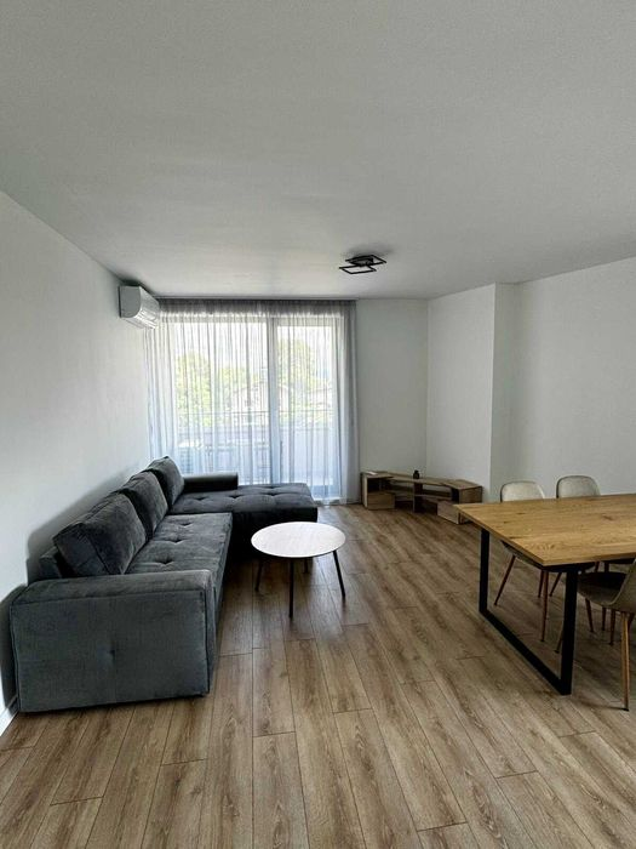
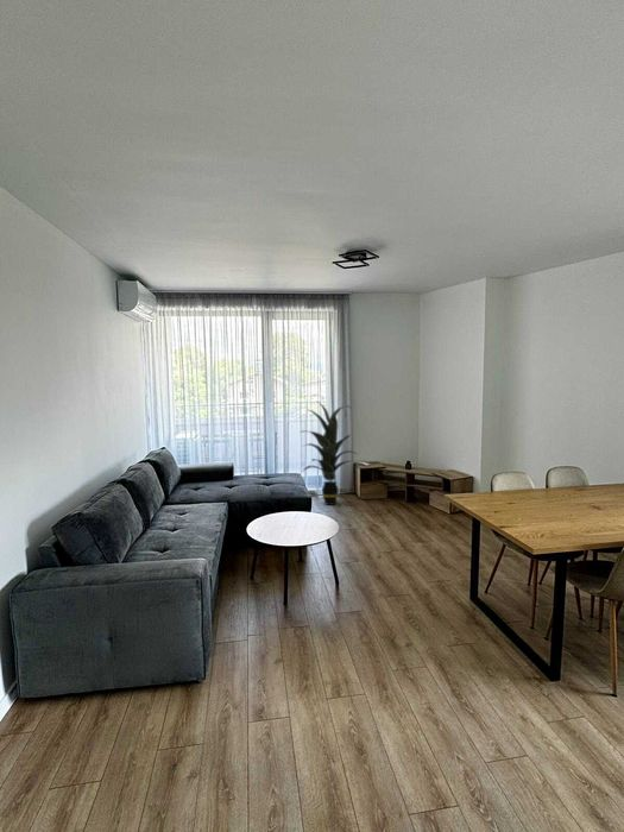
+ indoor plant (326, 452)
